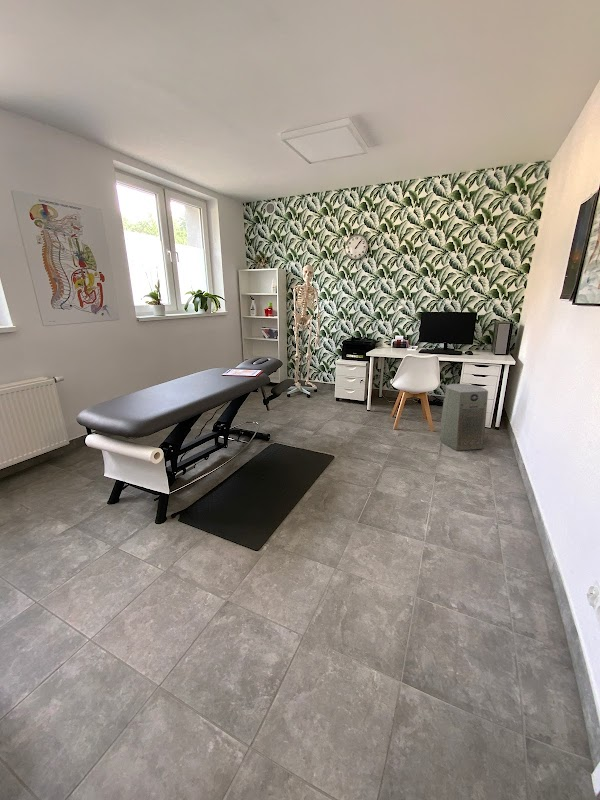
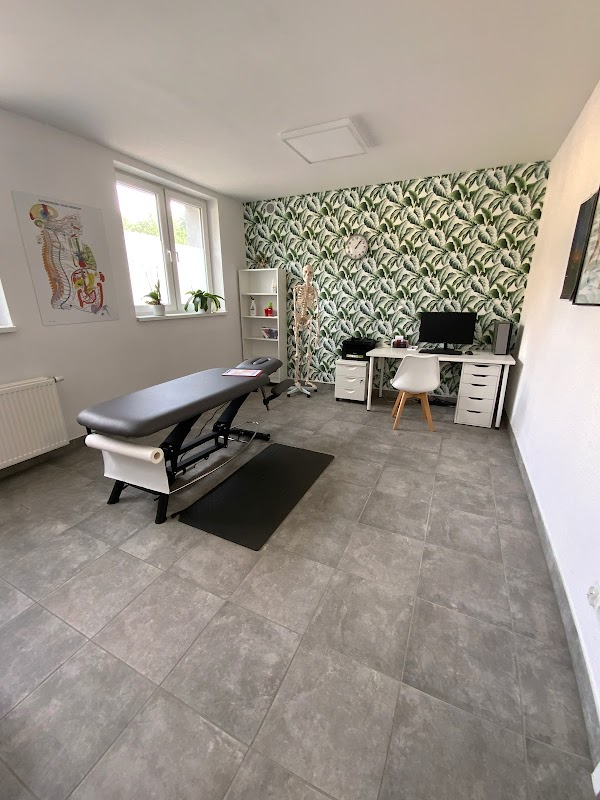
- fan (461, 415)
